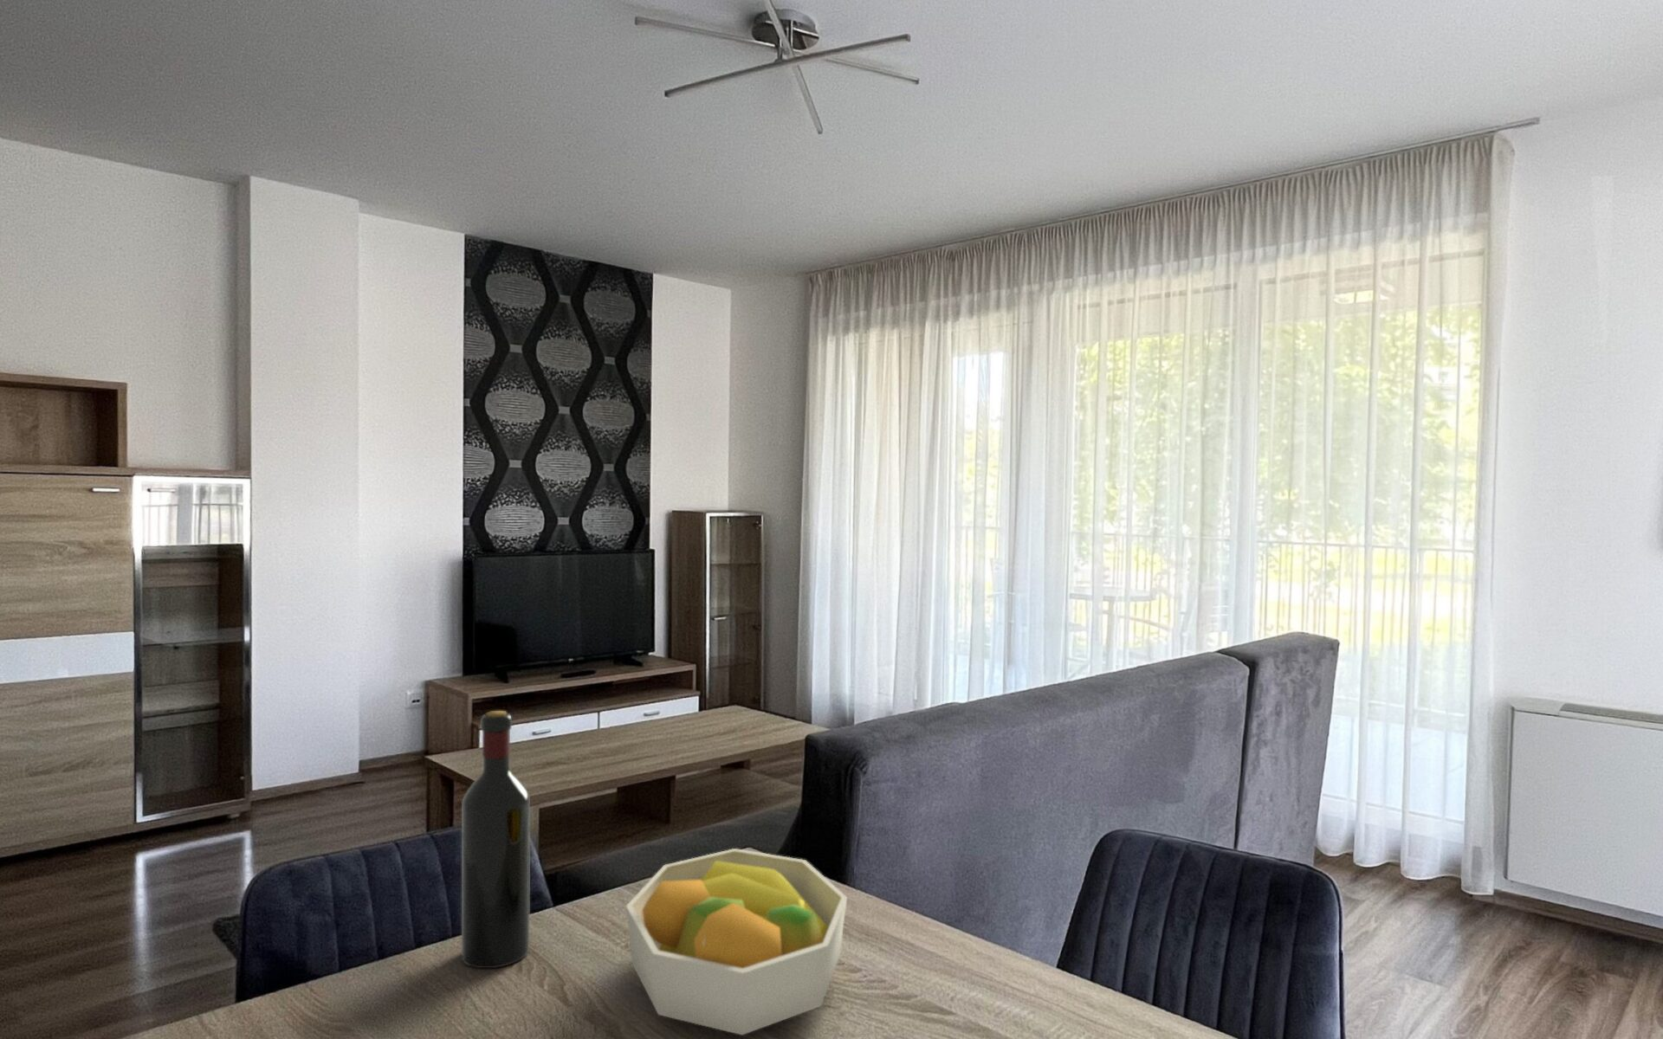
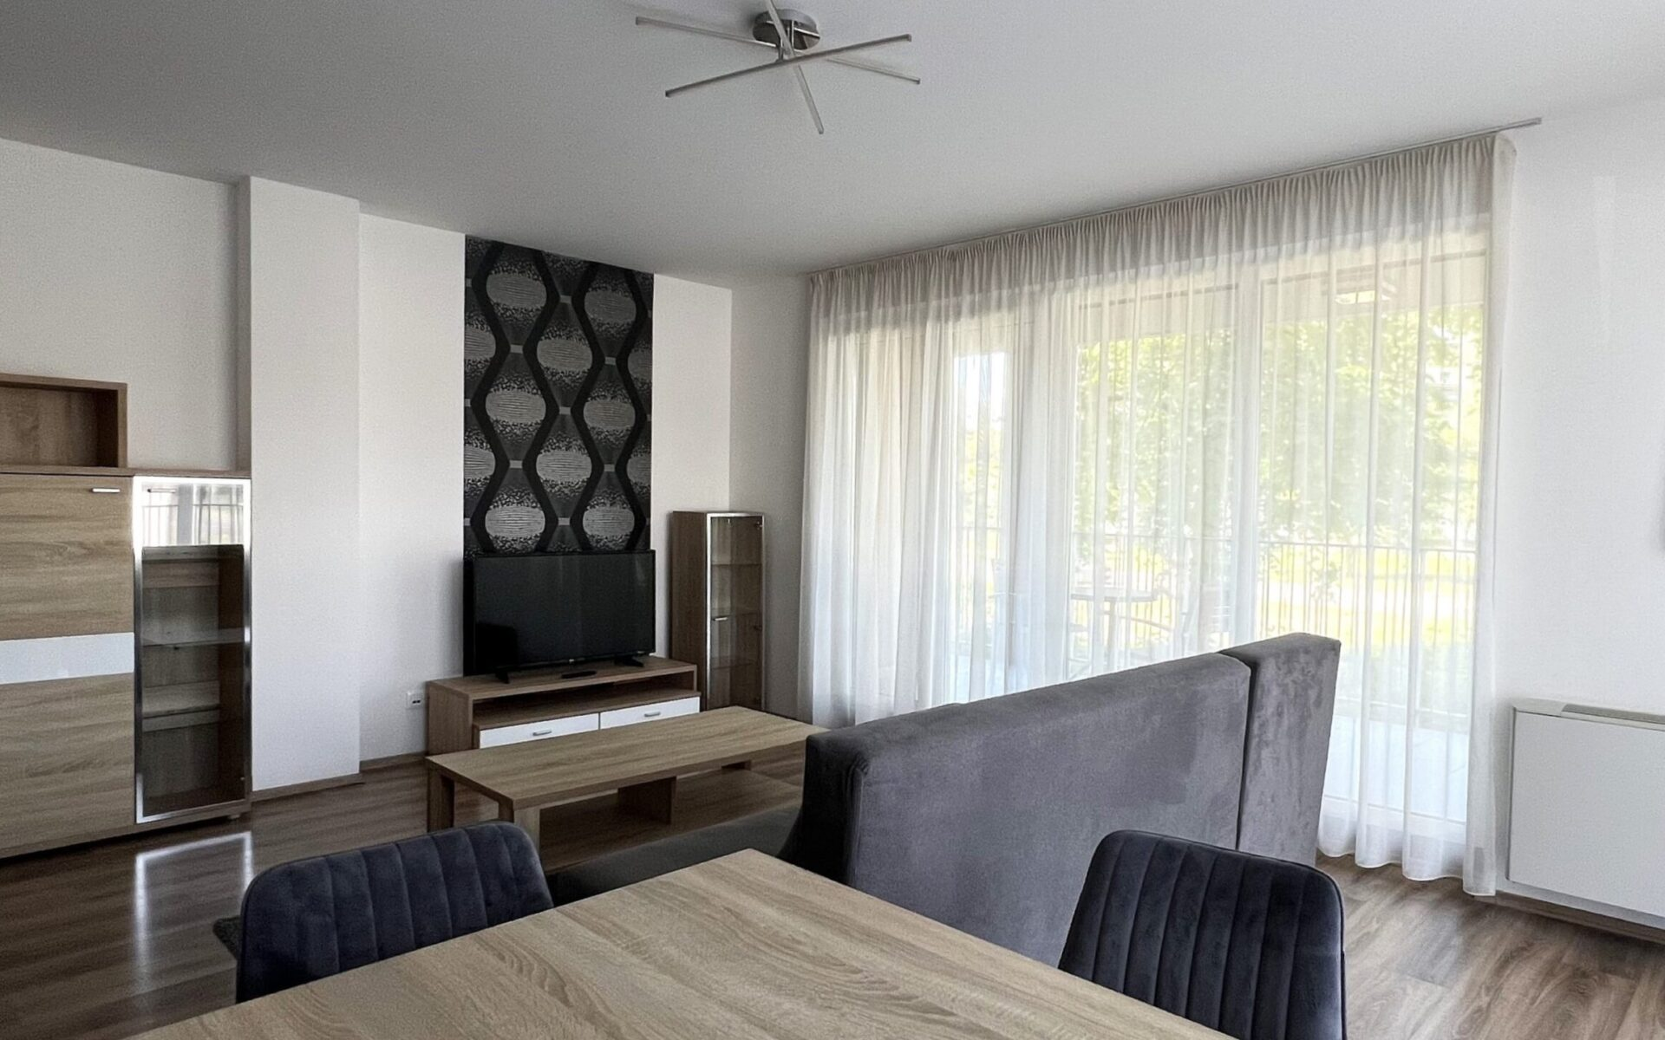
- wine bottle (496, 833)
- fruit bowl (738, 922)
